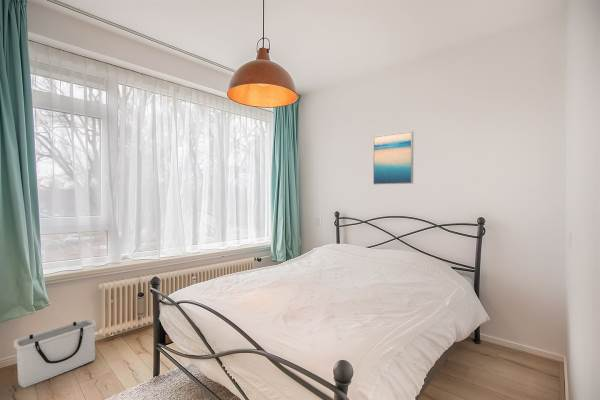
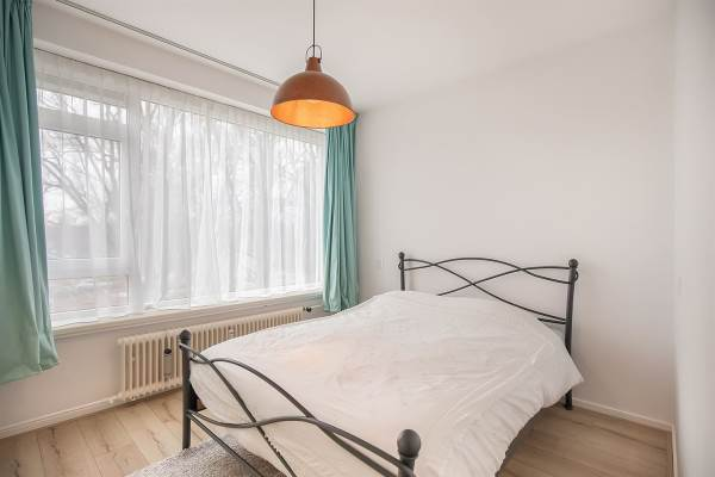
- storage bin (58, 350)
- wall art (392, 159)
